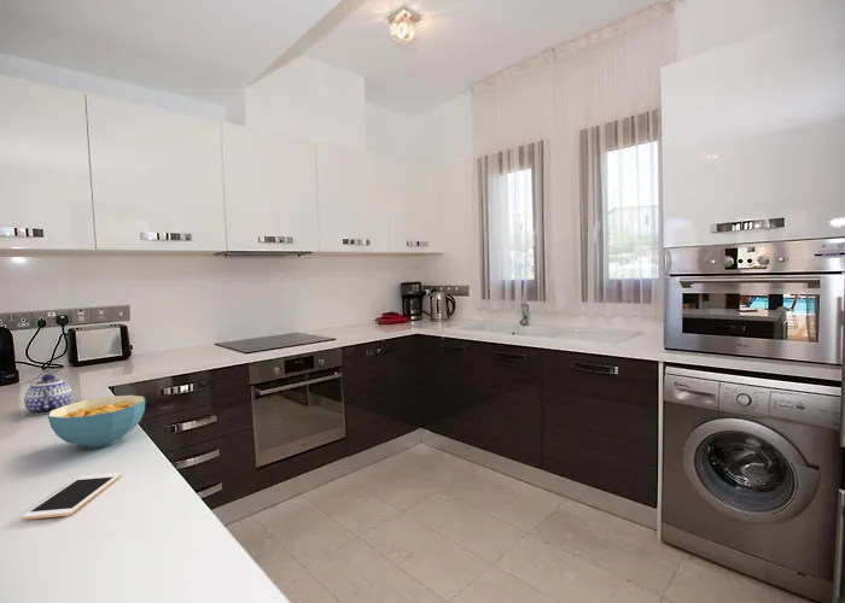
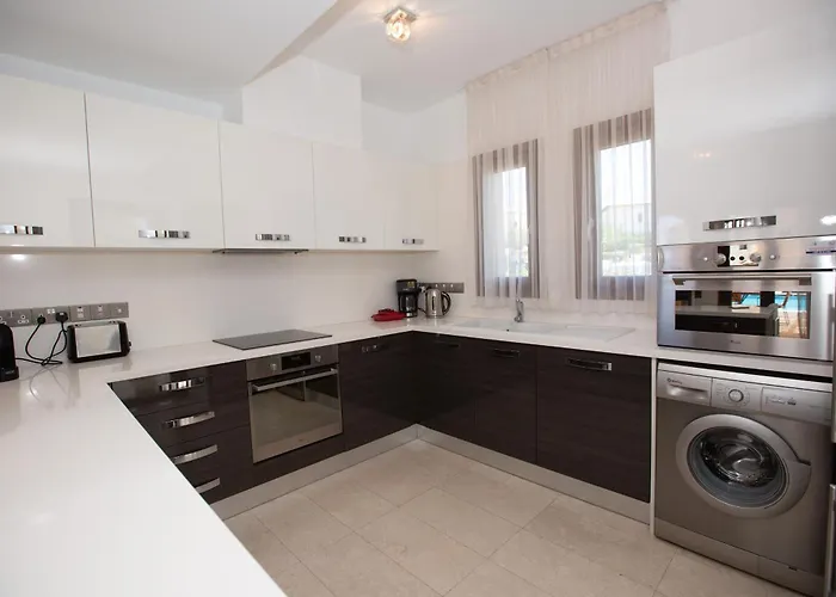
- cell phone (76, 493)
- cereal bowl (100, 425)
- teapot (48, 392)
